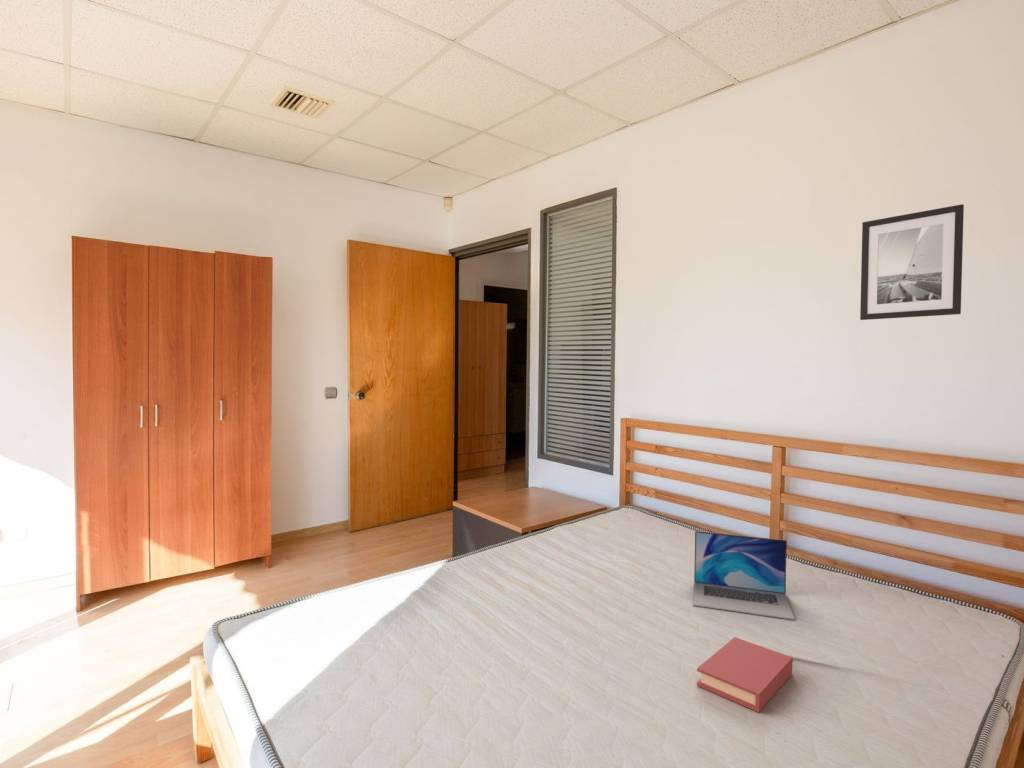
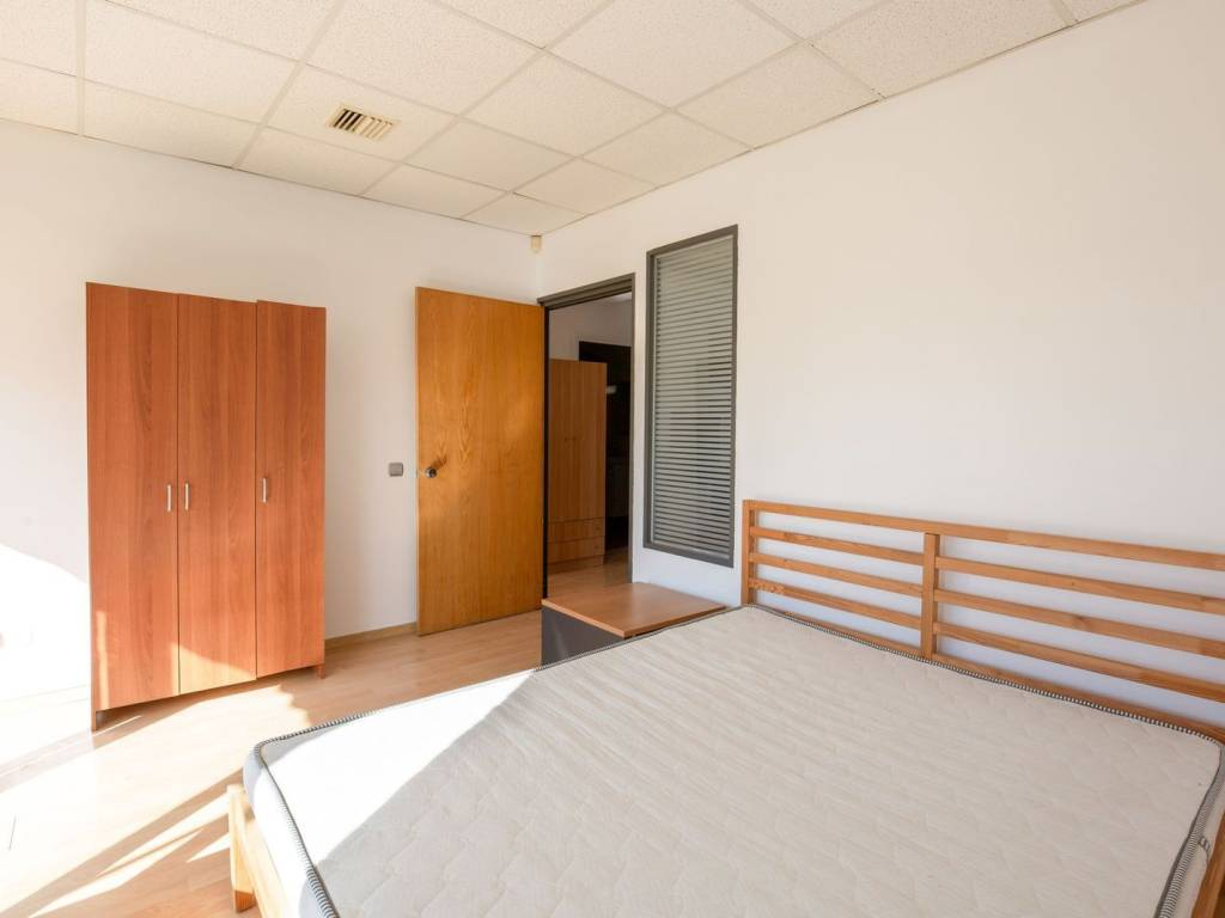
- wall art (908, 265)
- laptop (740, 572)
- book (745, 671)
